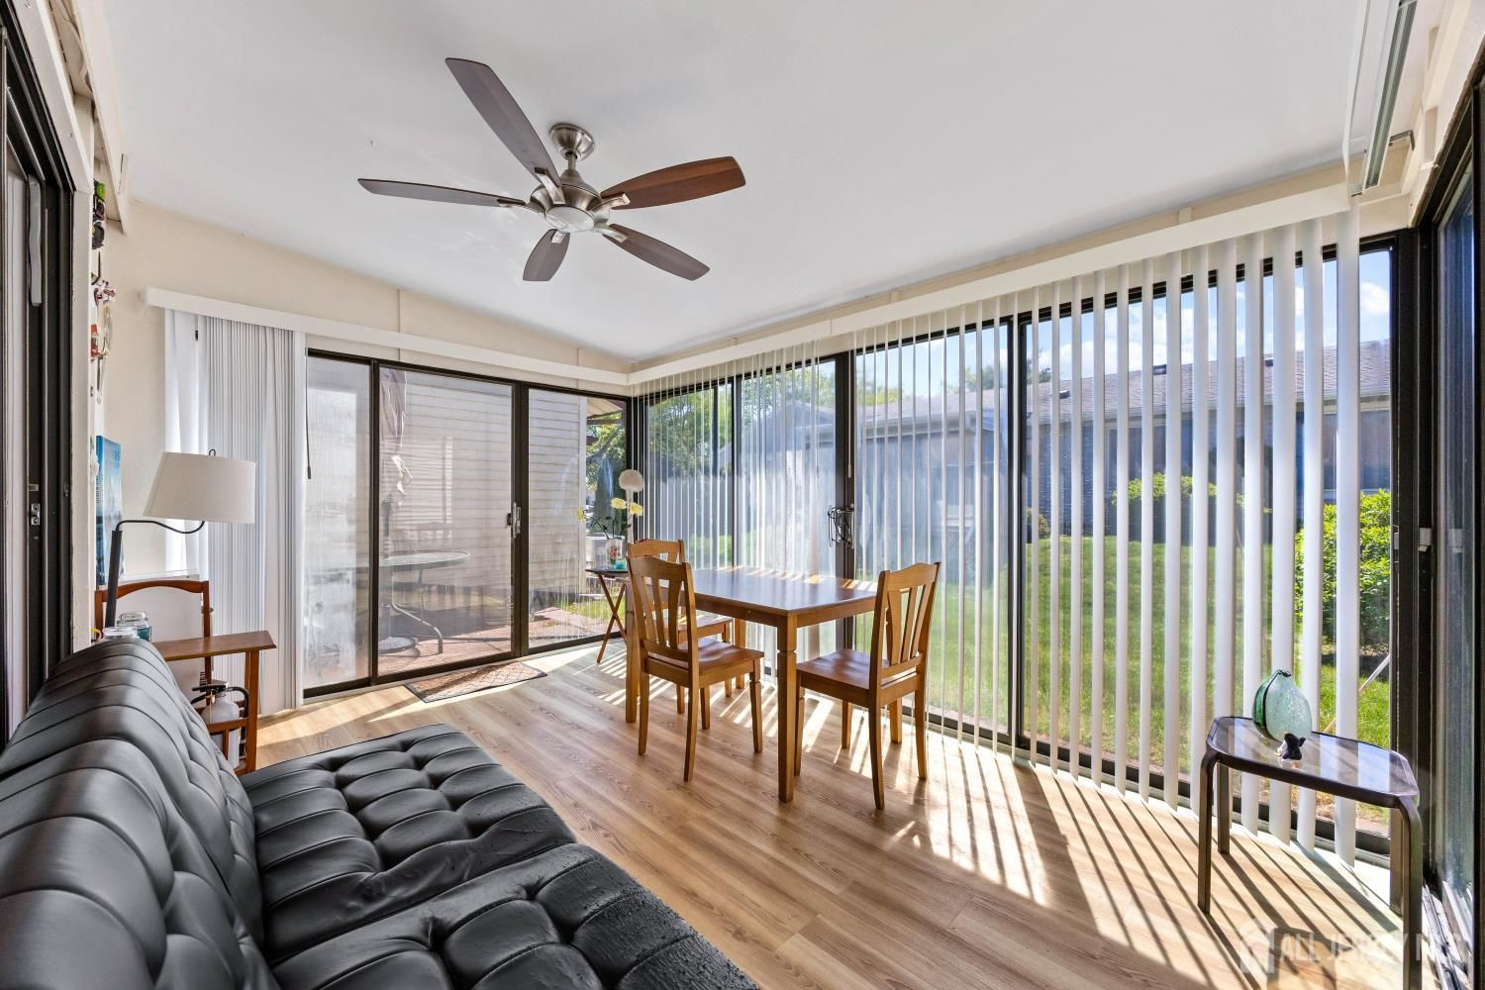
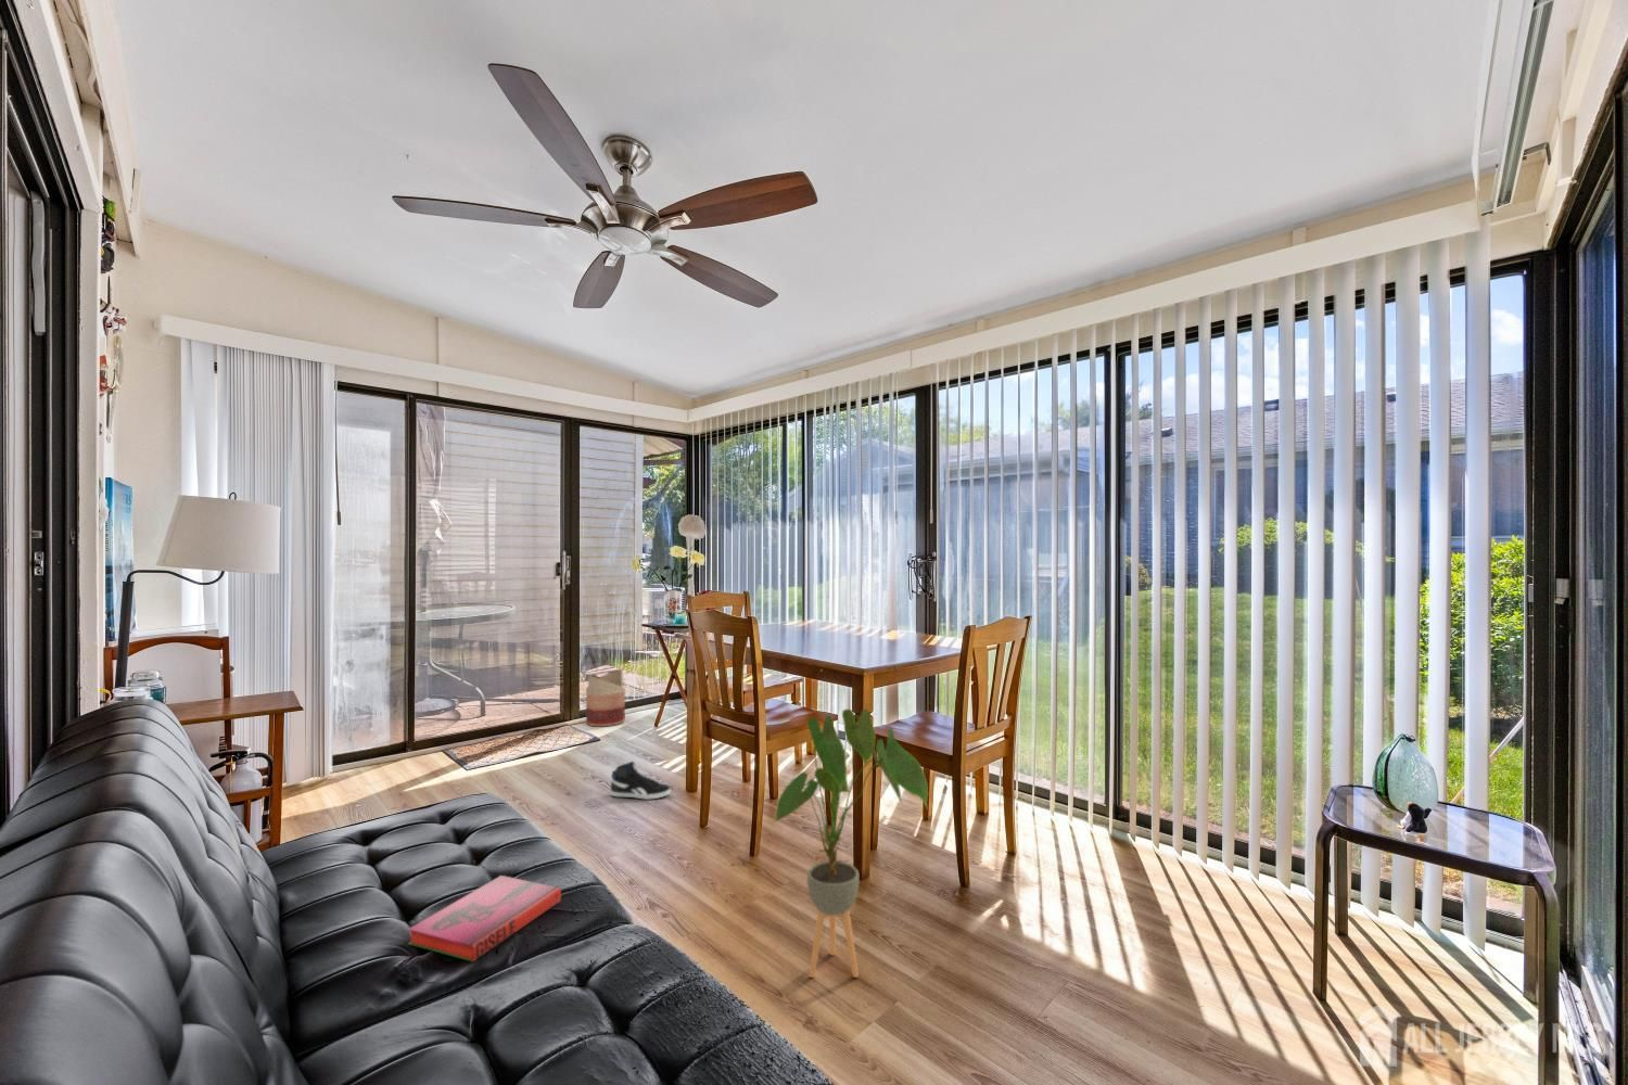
+ house plant (842, 838)
+ sneaker (640, 777)
+ hardback book (488, 913)
+ basket (606, 695)
